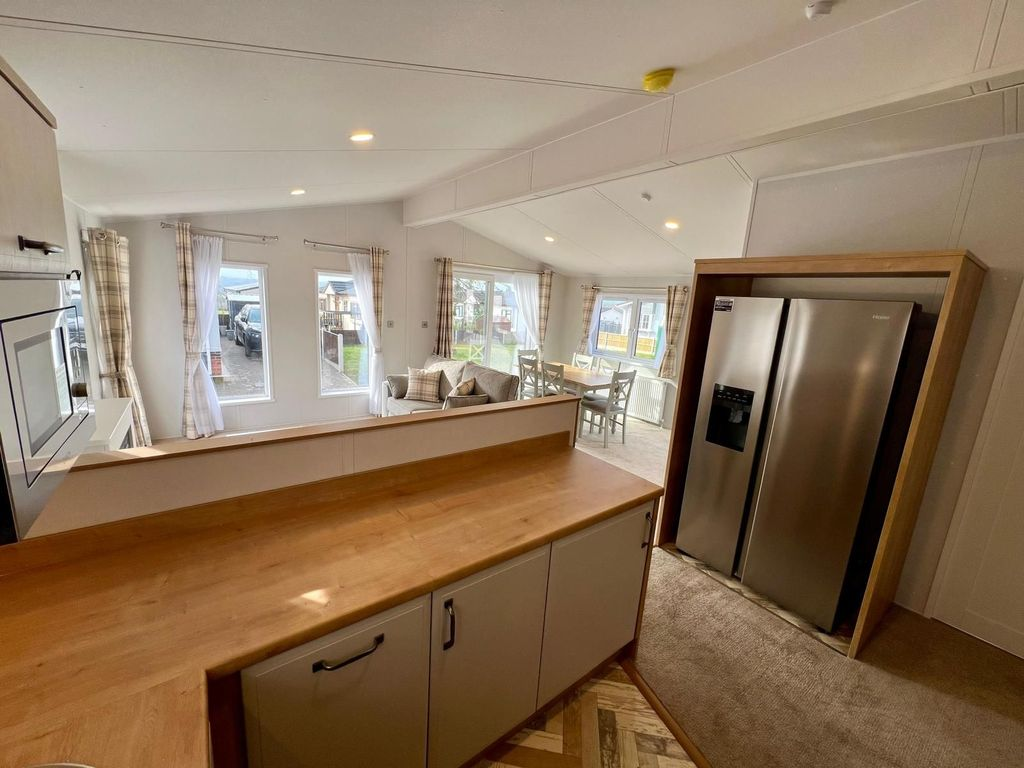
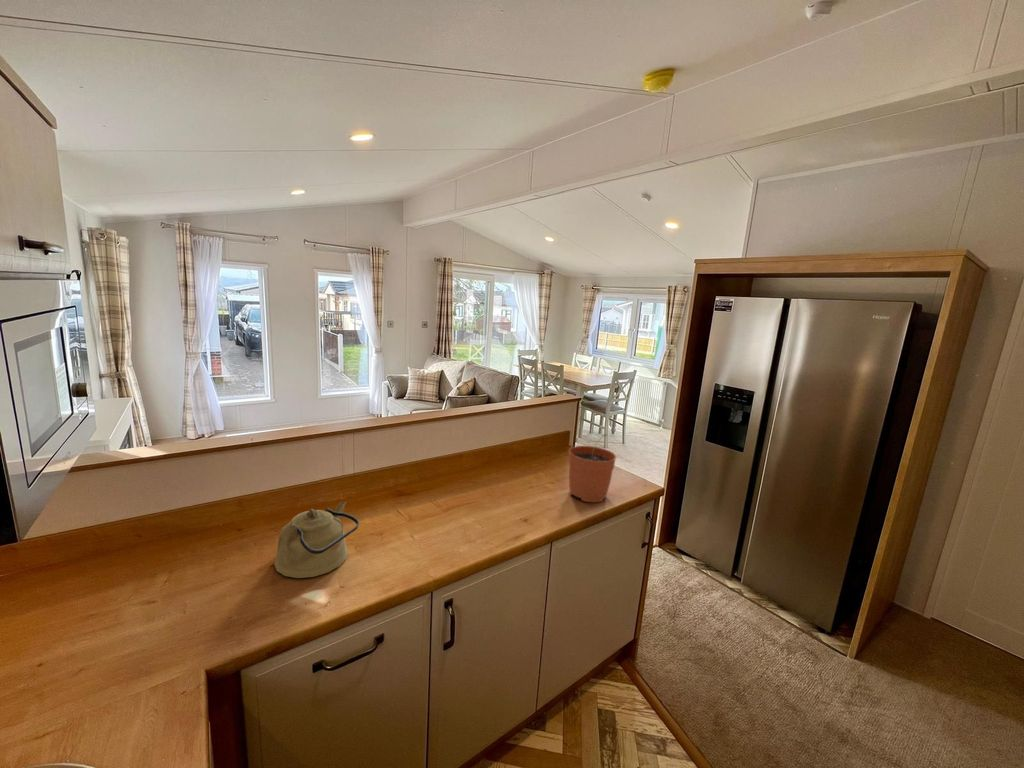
+ kettle (318, 530)
+ plant pot (591, 463)
